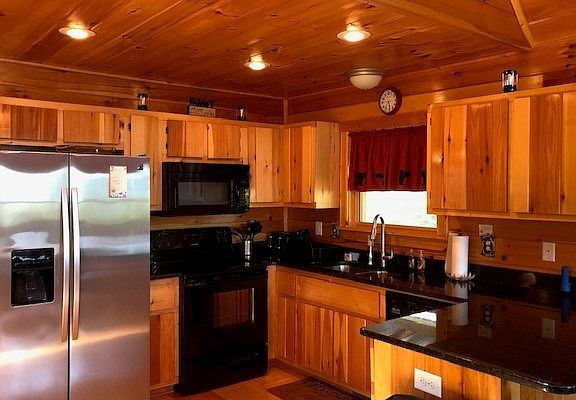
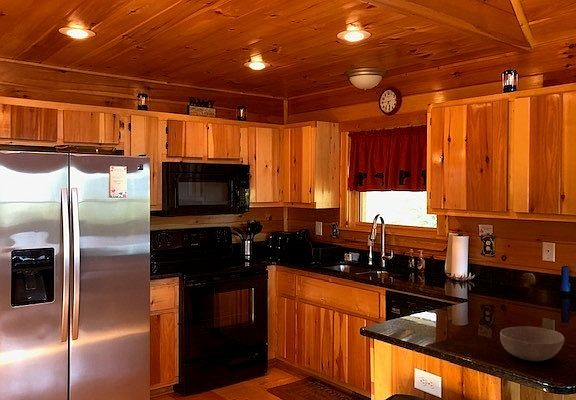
+ bowl (531, 345)
